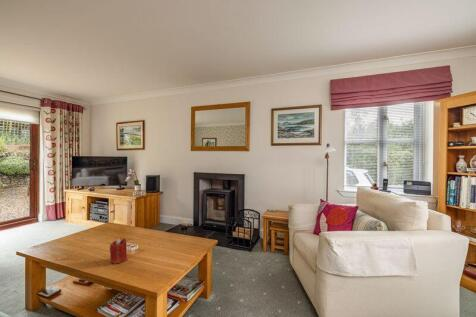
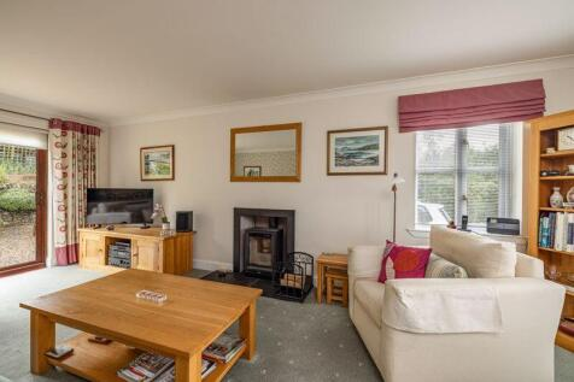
- candle (118, 249)
